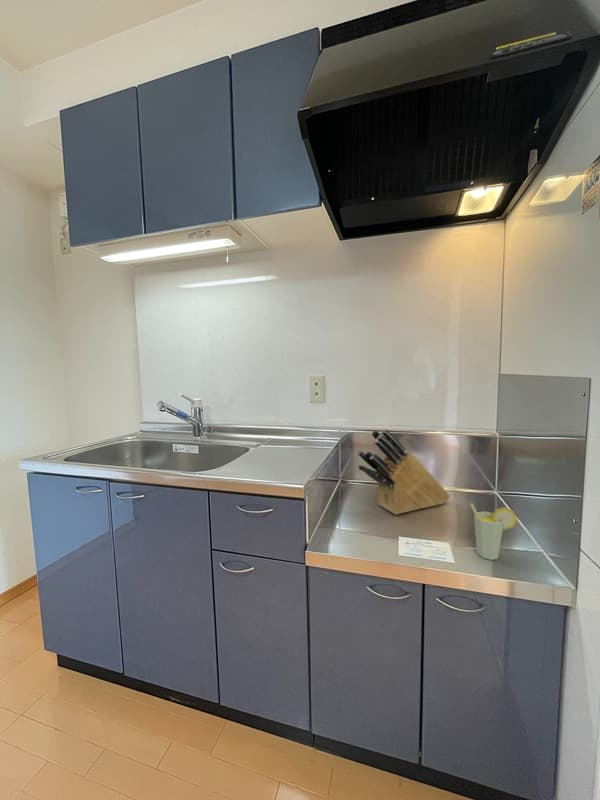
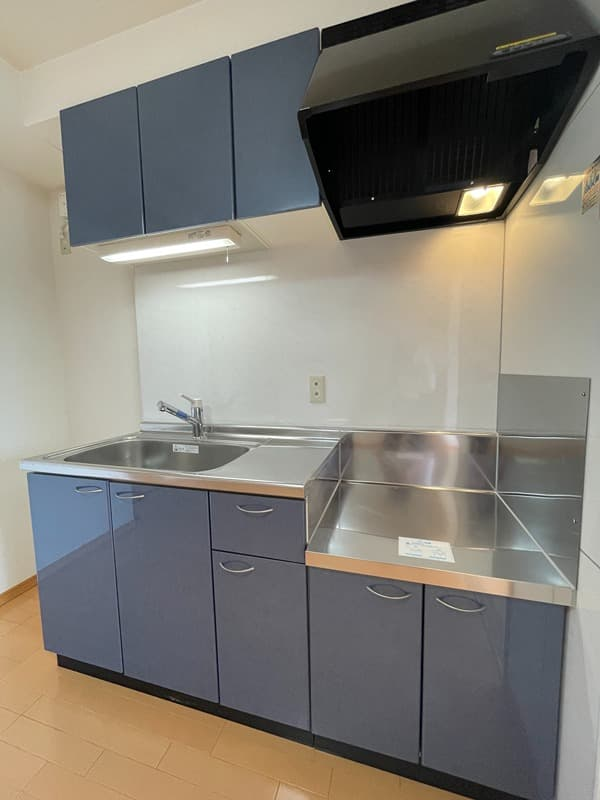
- knife block (404, 466)
- cup (492, 529)
